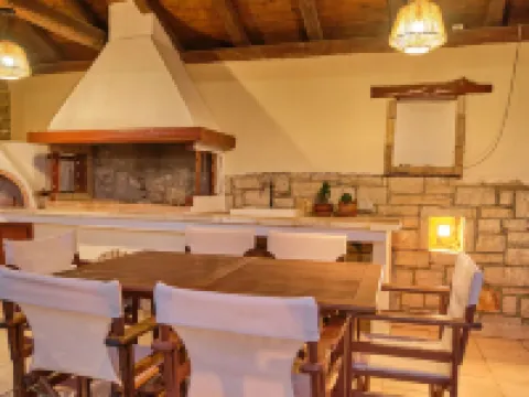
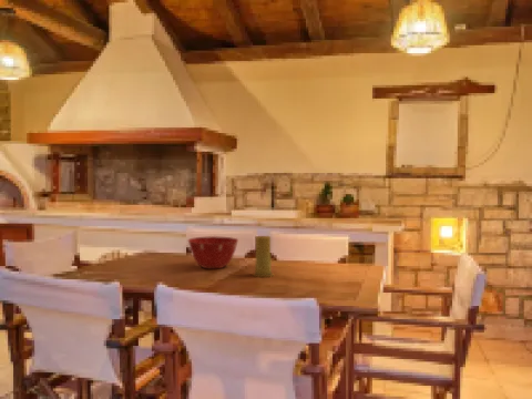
+ candle (263, 255)
+ mixing bowl (213, 253)
